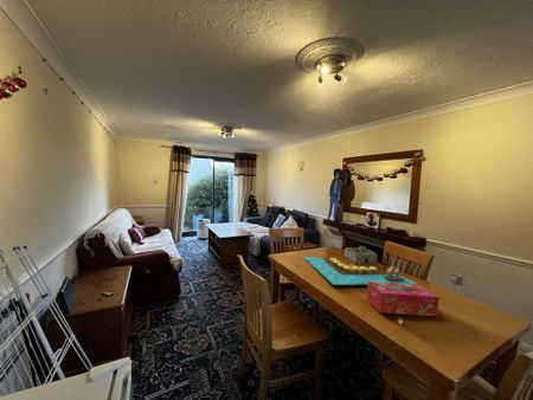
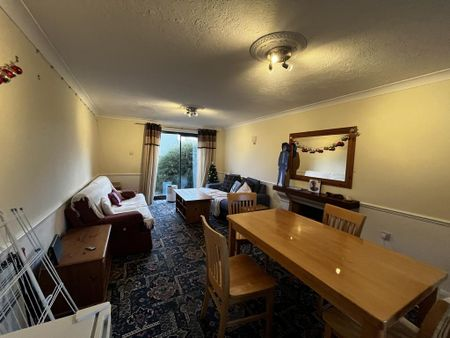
- board game (353, 259)
- tissue box (400, 297)
